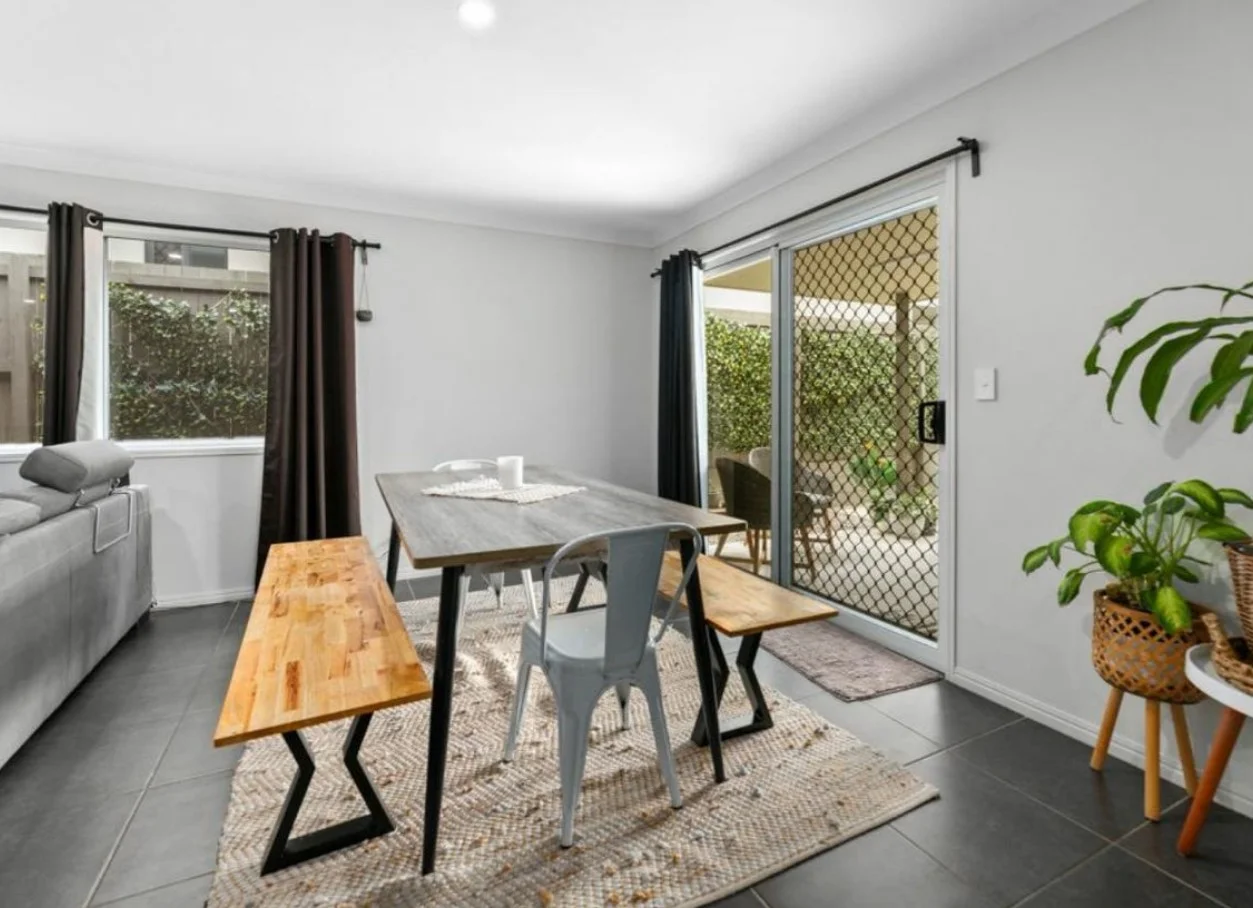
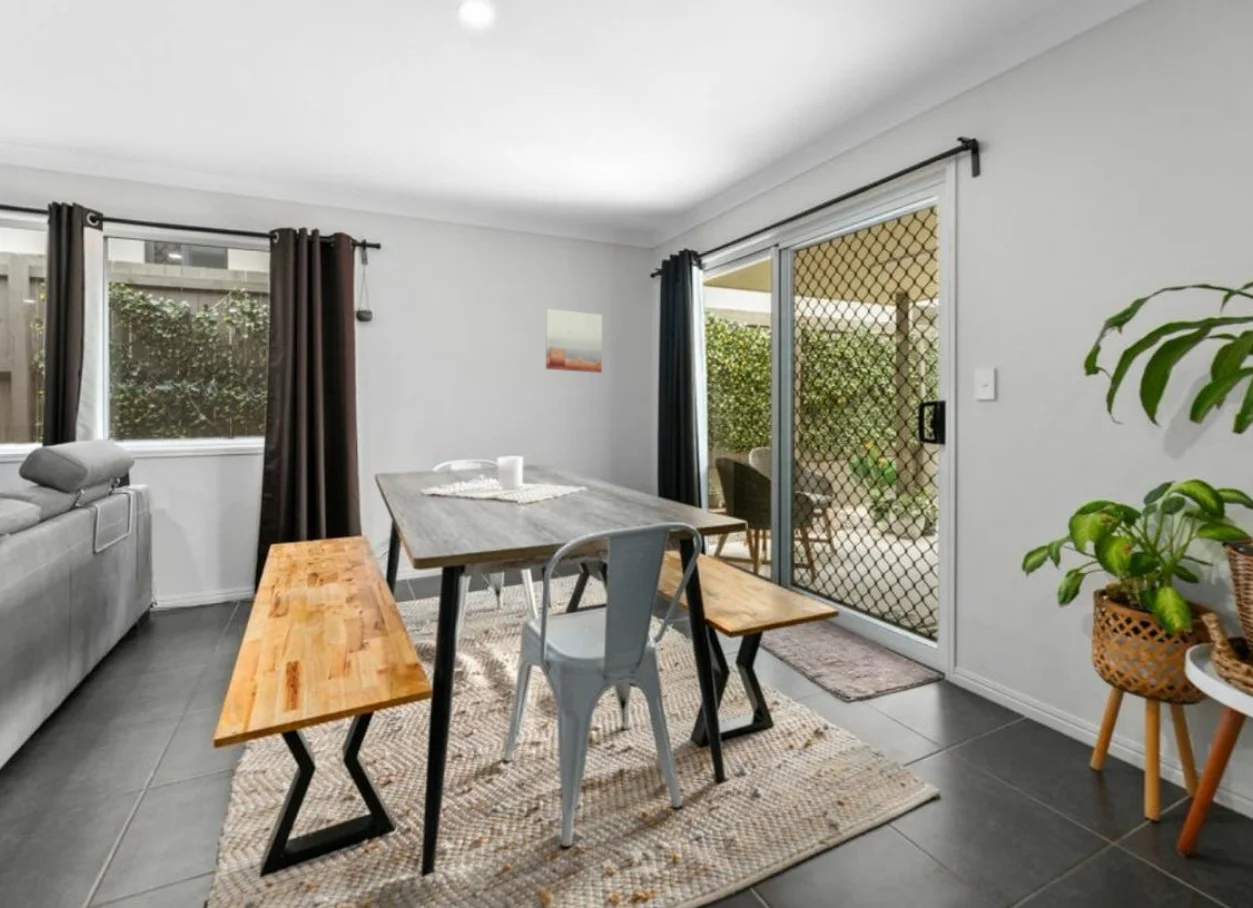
+ wall art (574, 341)
